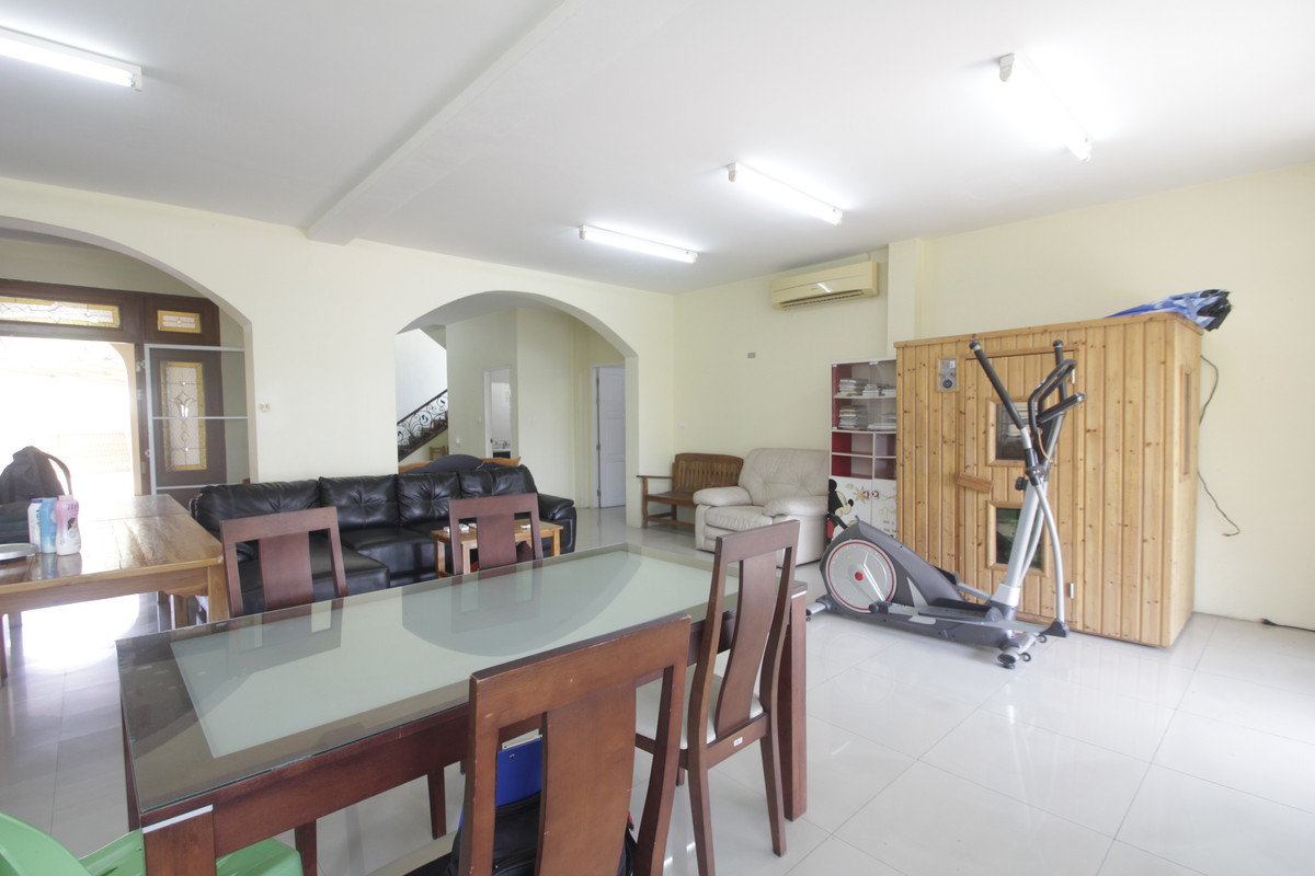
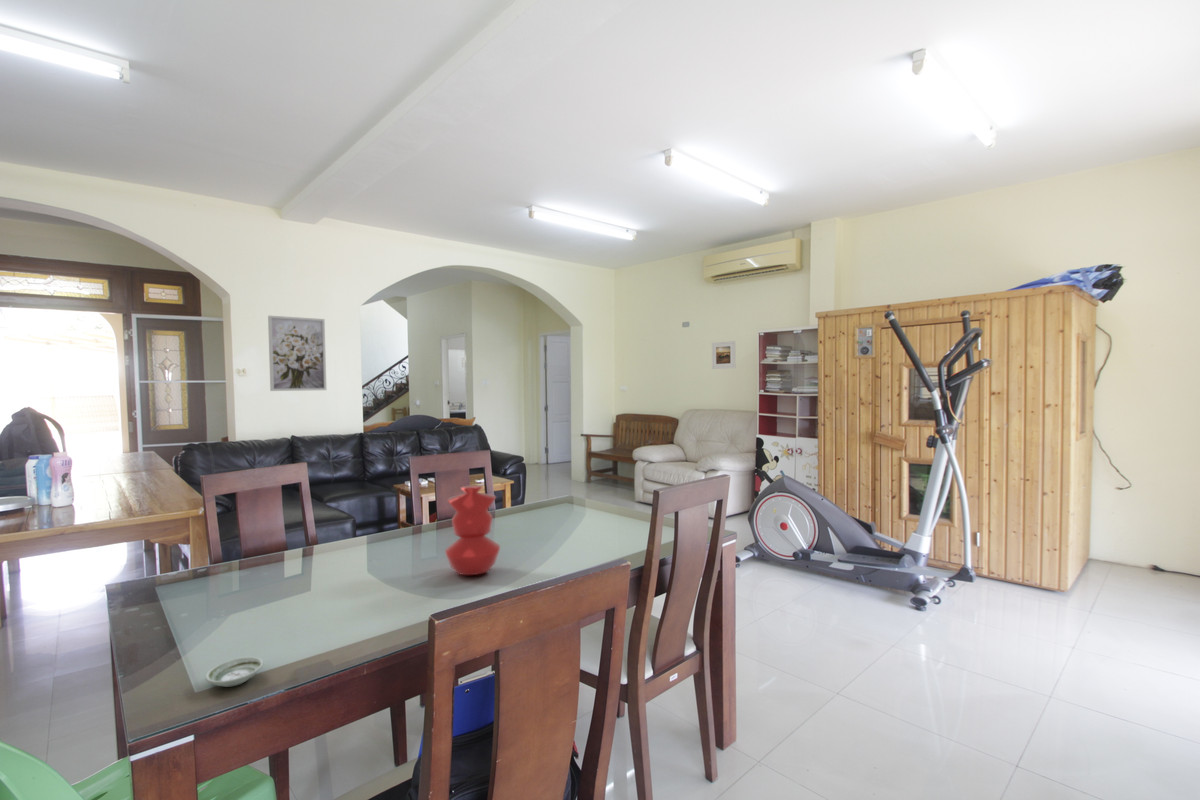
+ wall art (298, 354)
+ saucer (235, 674)
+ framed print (723, 355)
+ vase (472, 530)
